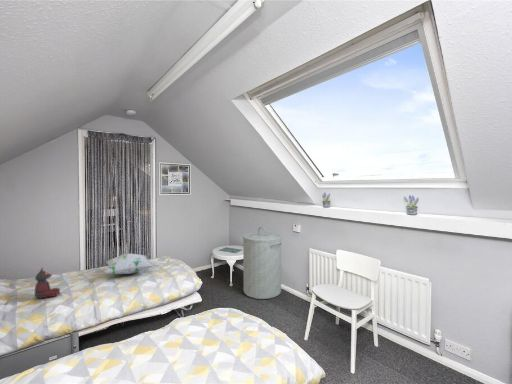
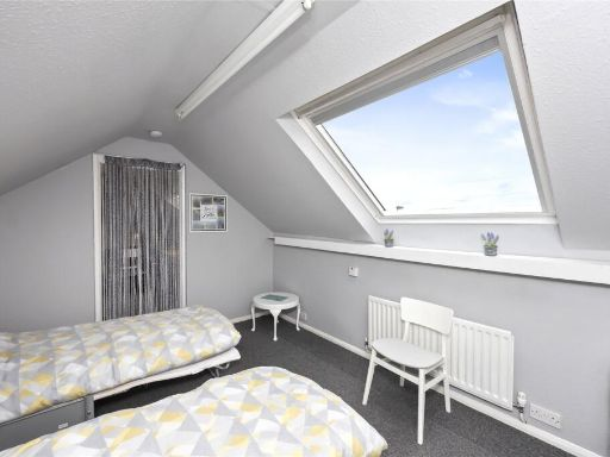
- stuffed bear (47, 282)
- laundry hamper (262, 259)
- decorative pillow (129, 263)
